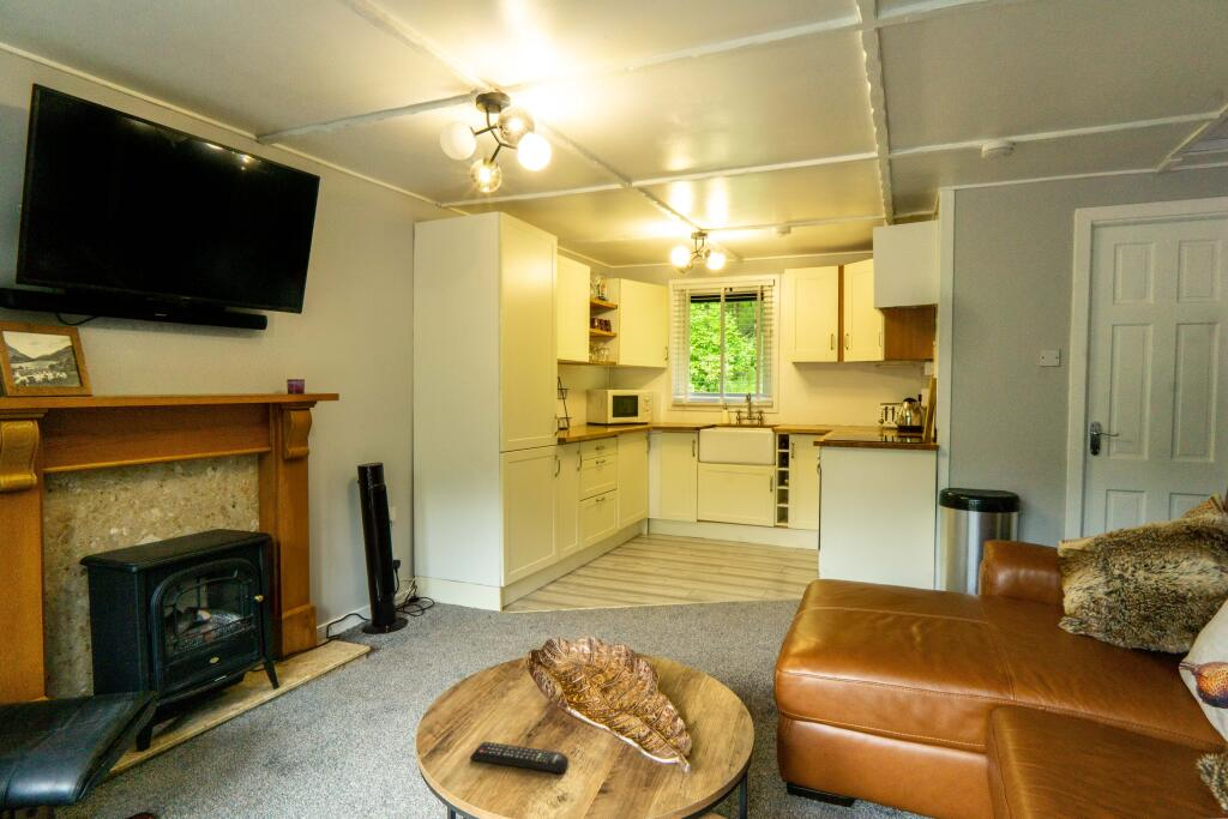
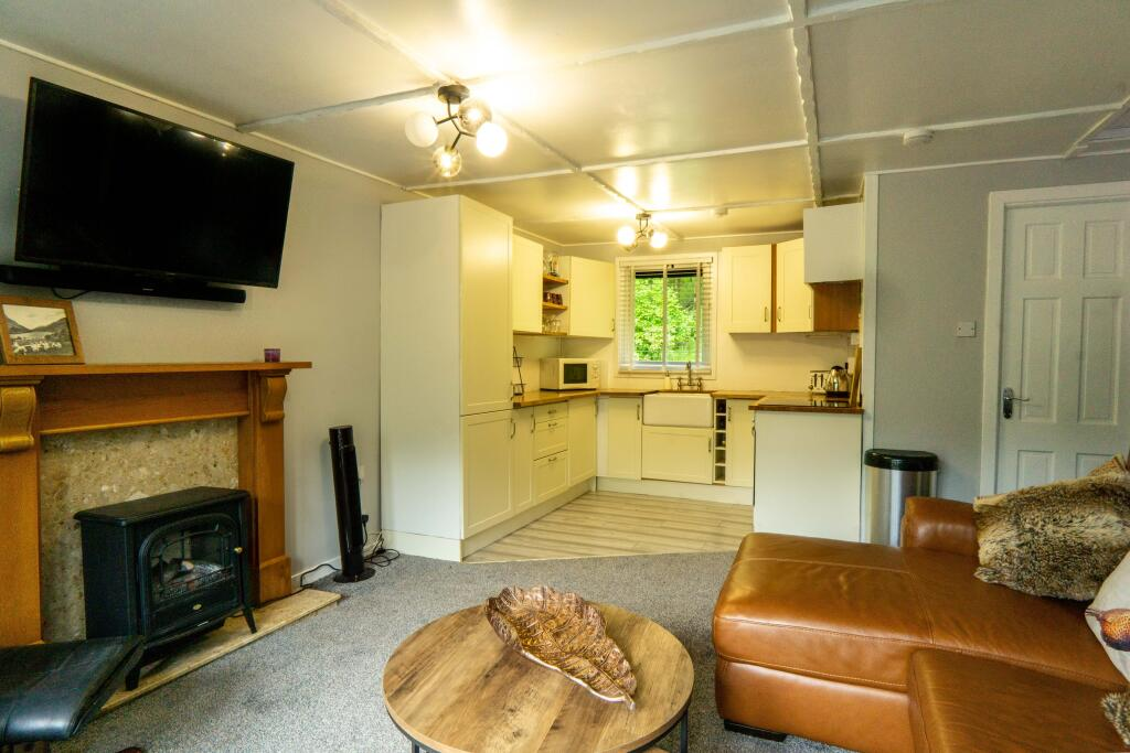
- remote control (518, 757)
